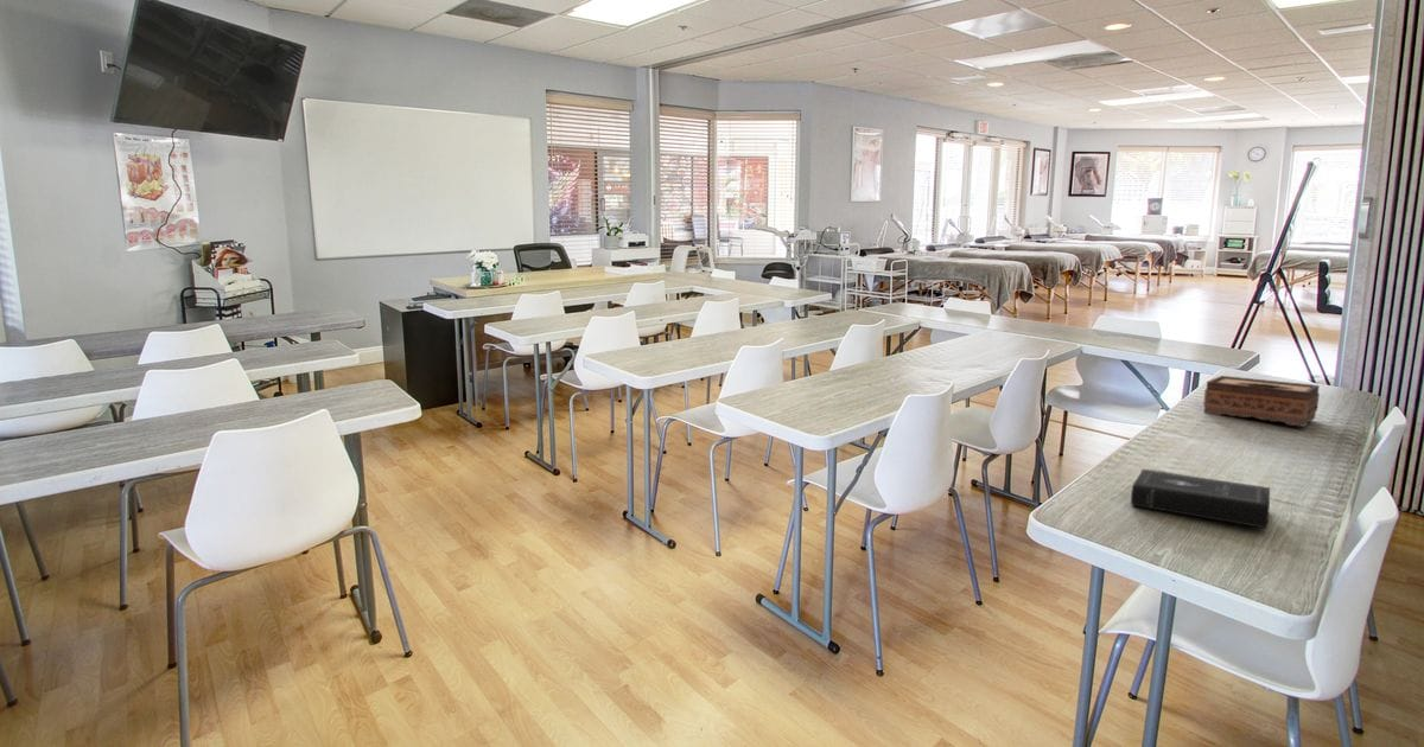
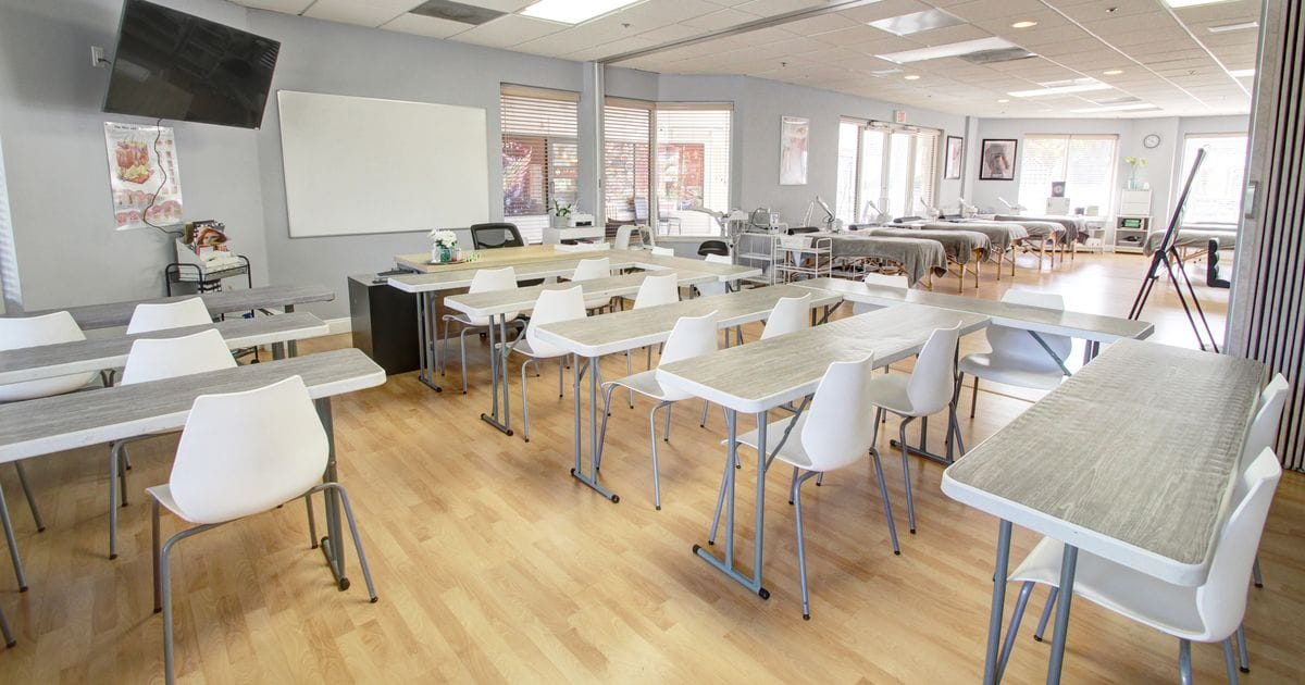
- book (1200, 494)
- tissue box (1260, 400)
